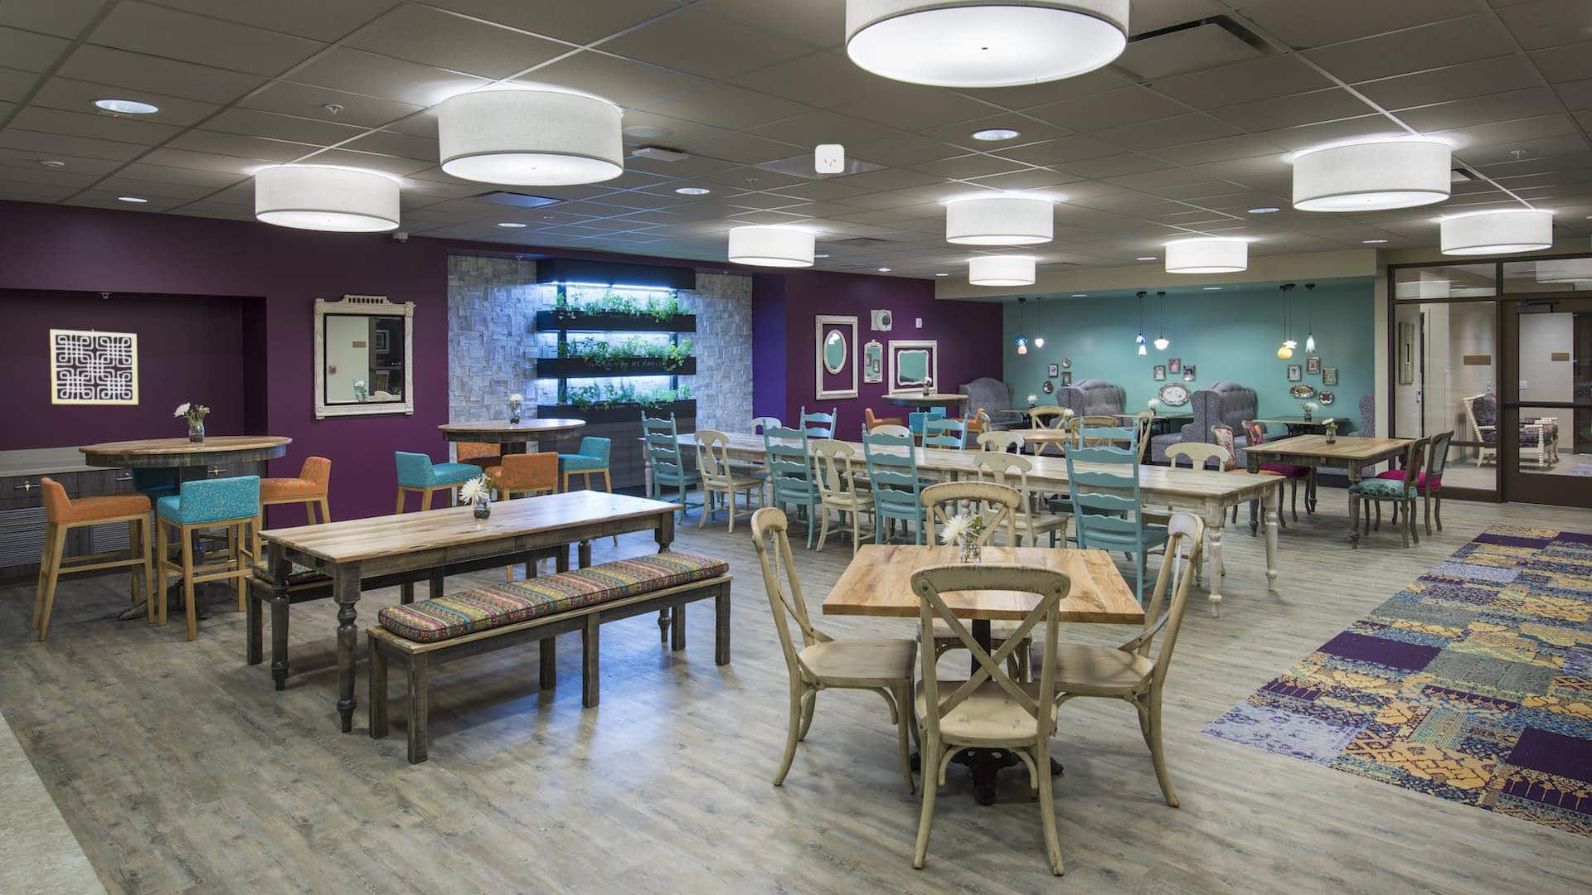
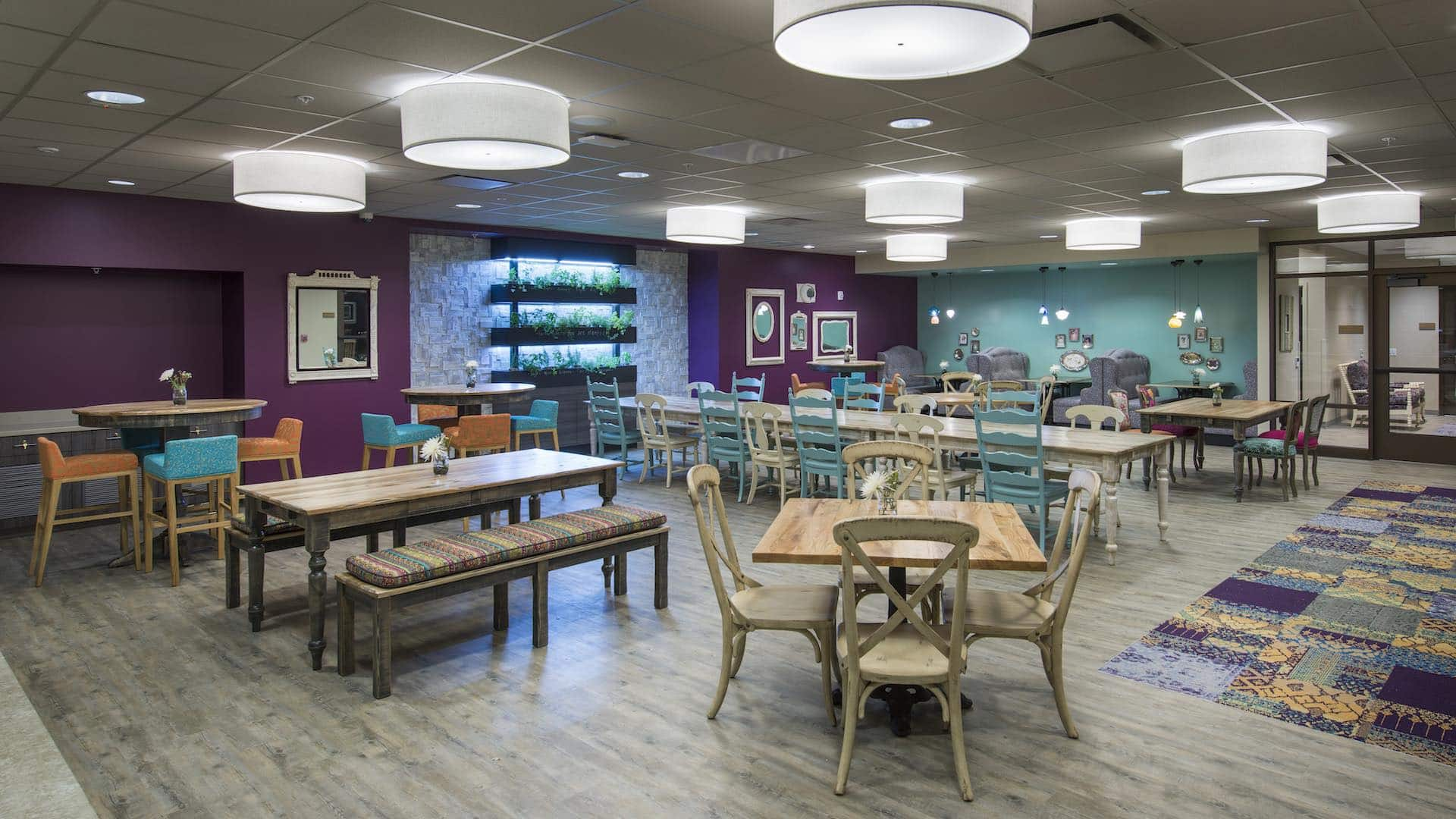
- smoke detector (829, 160)
- wall art (94, 365)
